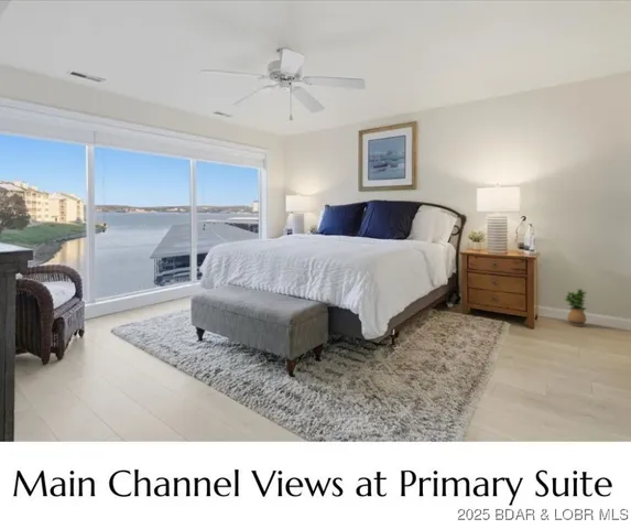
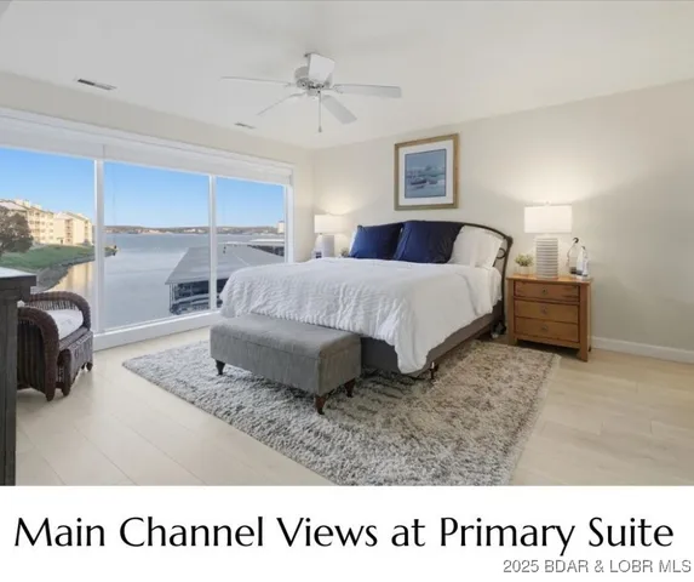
- potted plant (575, 306)
